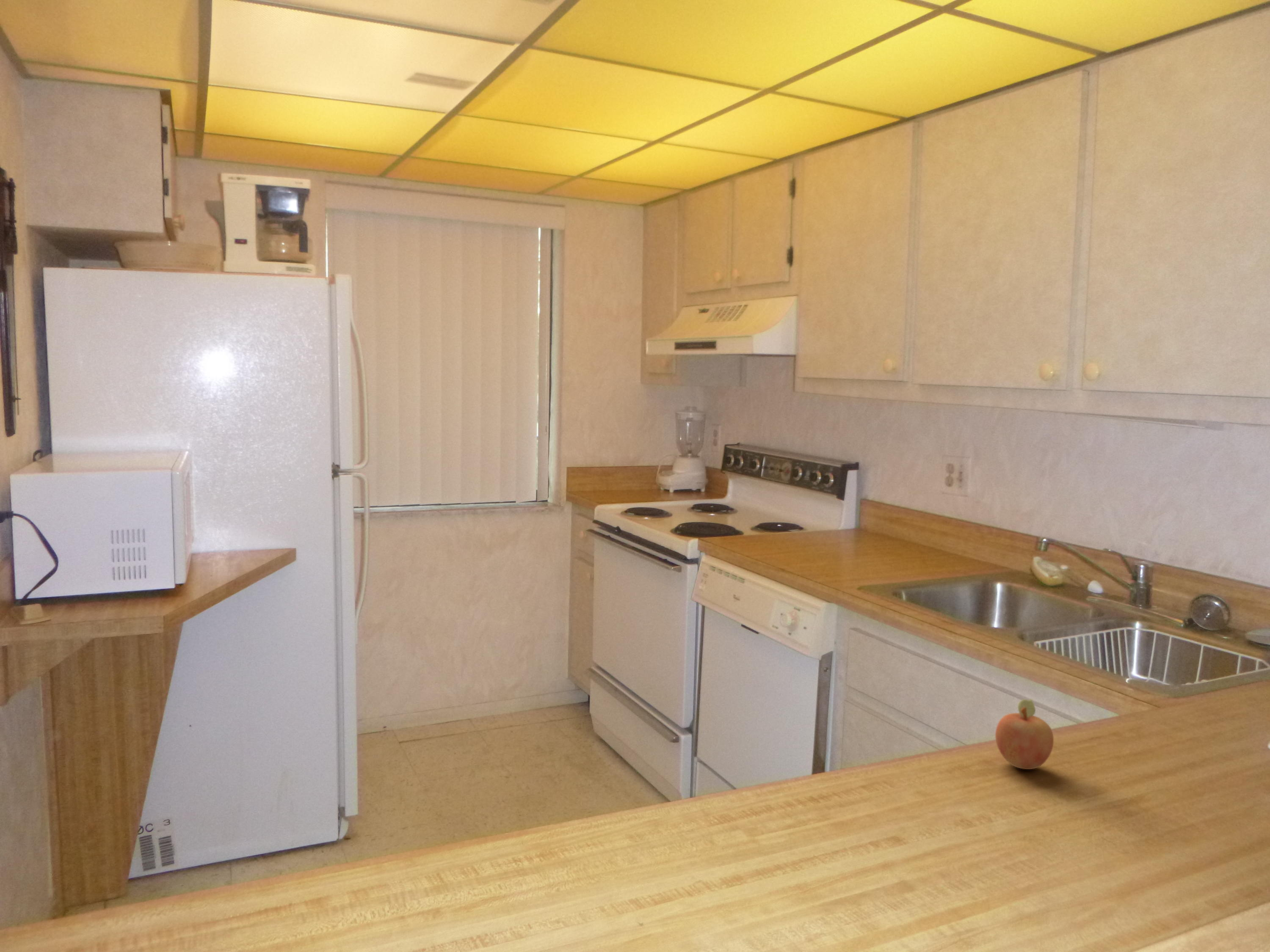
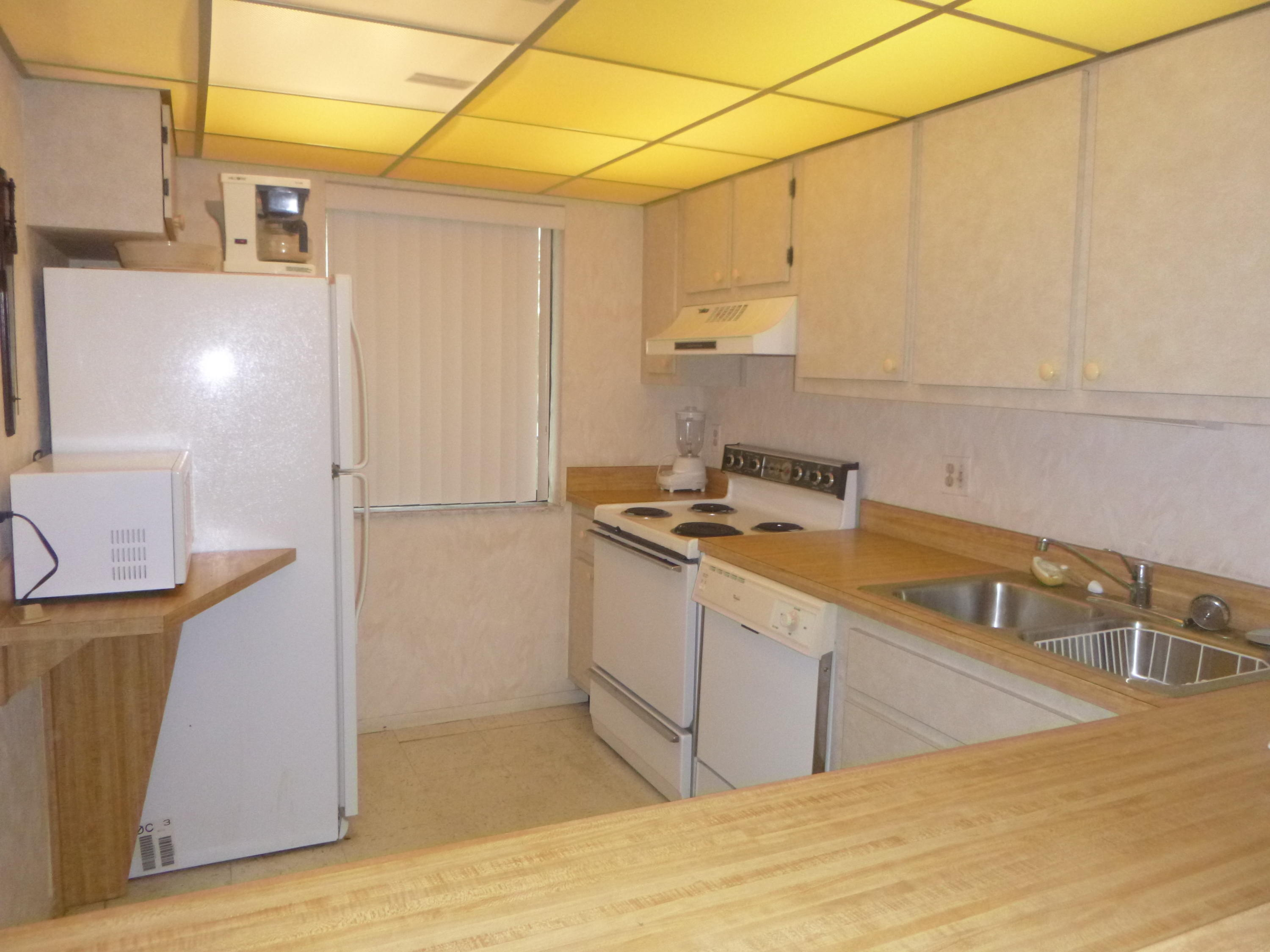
- fruit (1025, 735)
